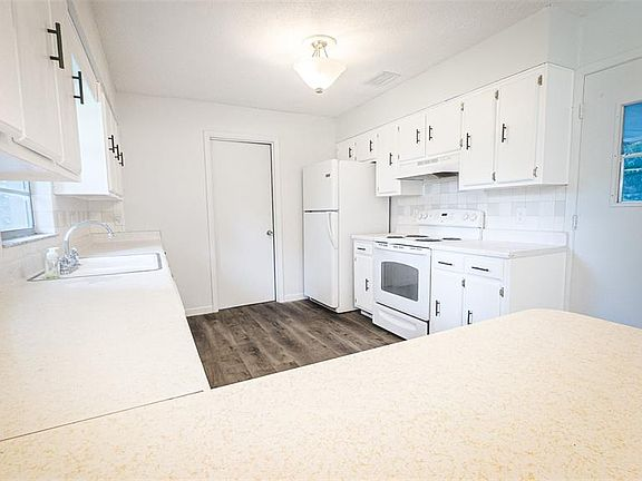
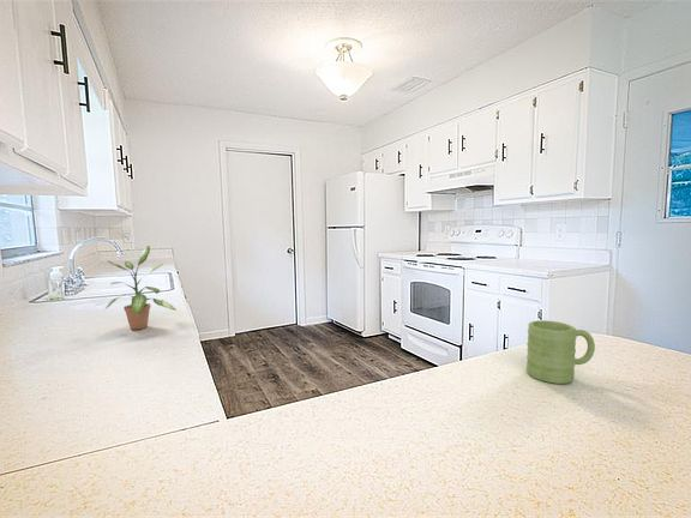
+ mug (560, 350)
+ potted plant (144, 287)
